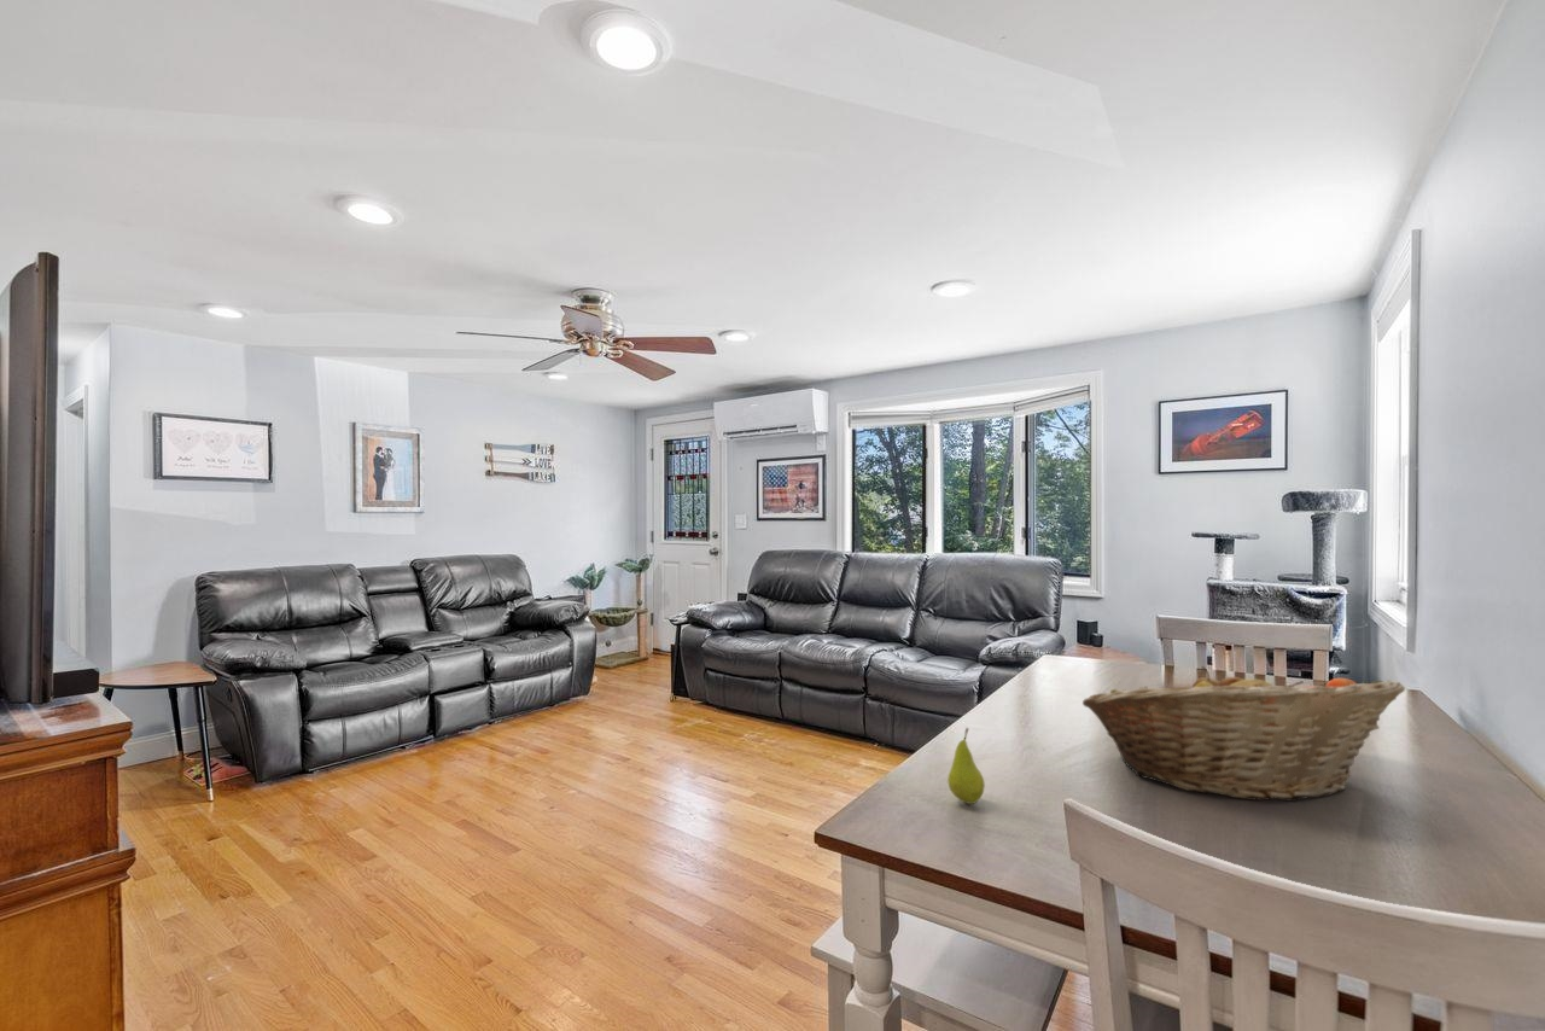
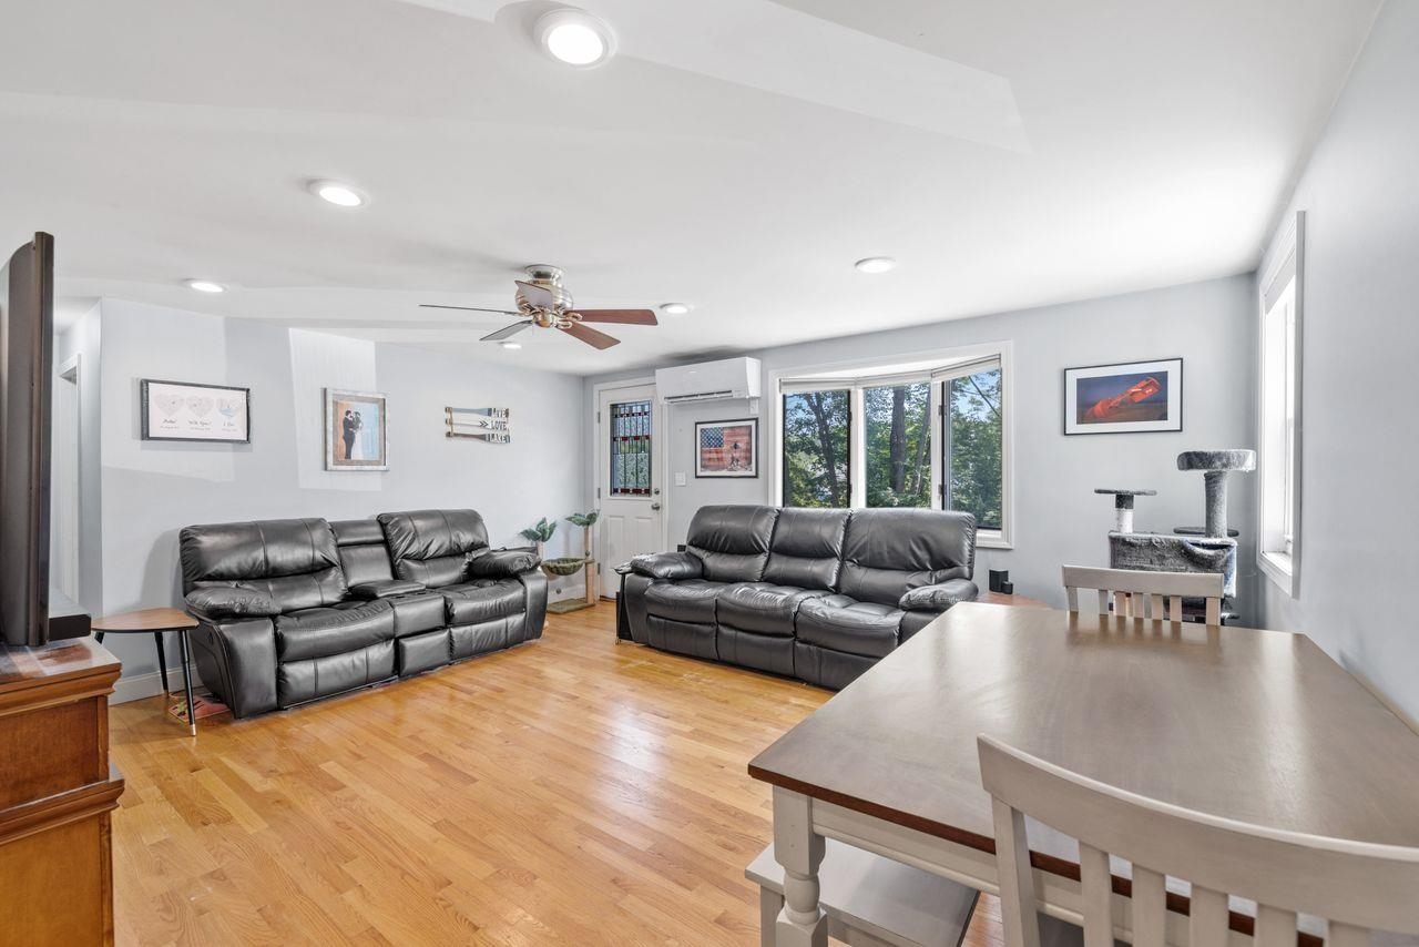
- fruit basket (1232, 717)
- fruit (966, 765)
